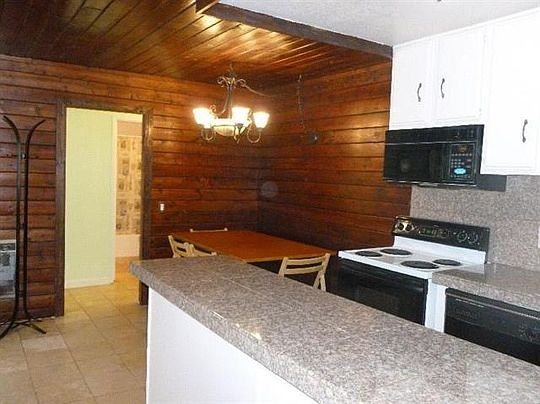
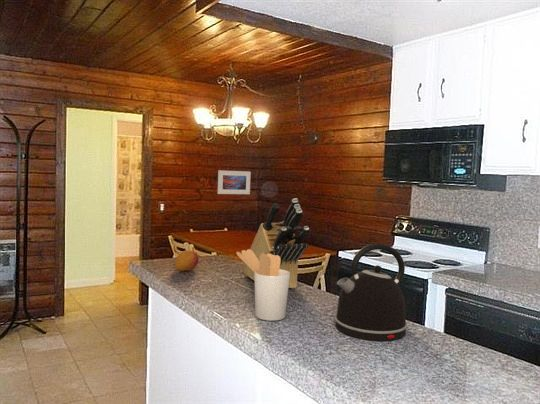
+ utensil holder (262, 282)
+ knife block (274, 240)
+ fruit (186, 260)
+ kettle (372, 286)
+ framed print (234, 182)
